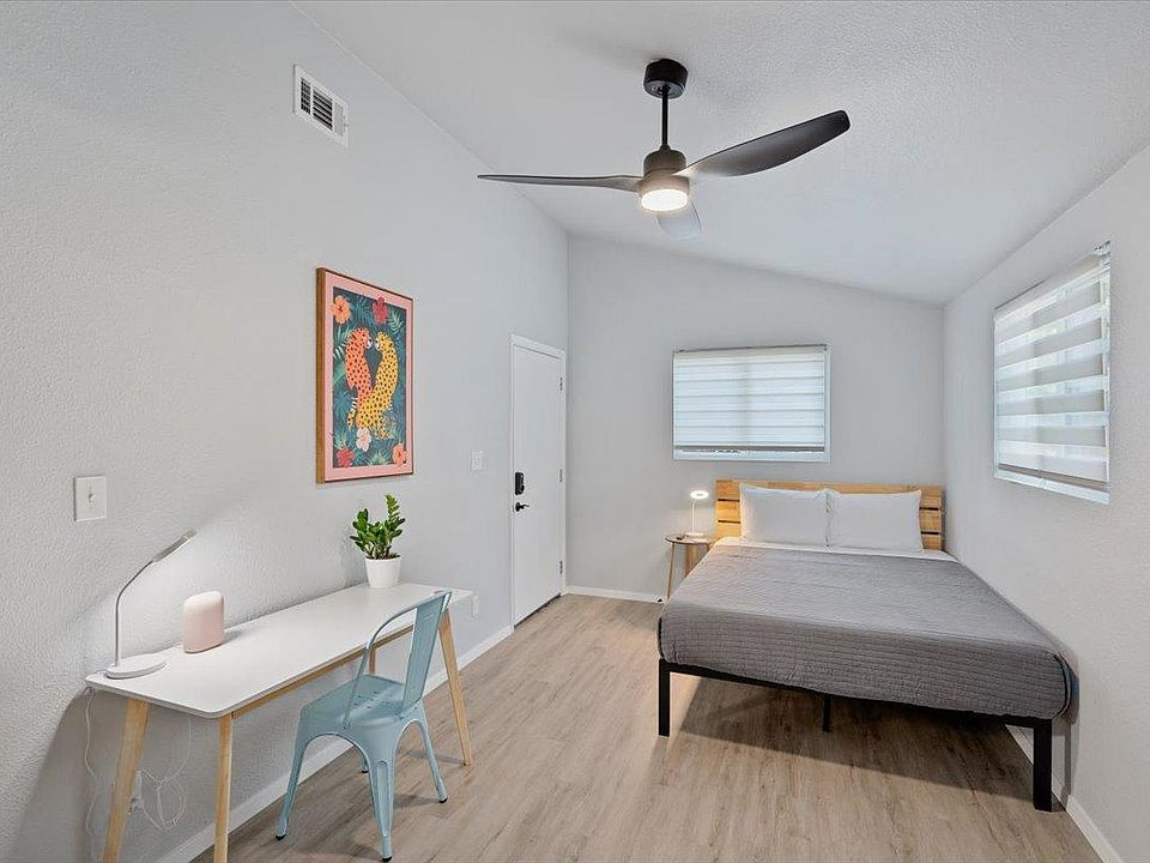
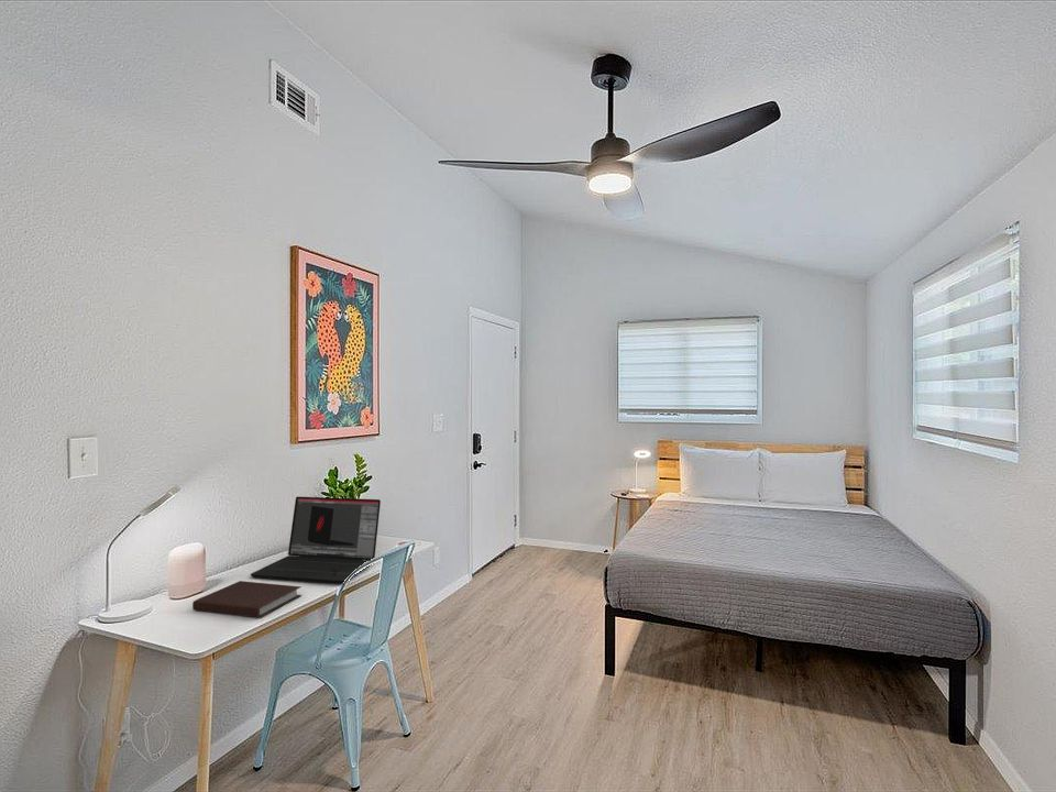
+ notebook (249, 597)
+ laptop (318, 537)
